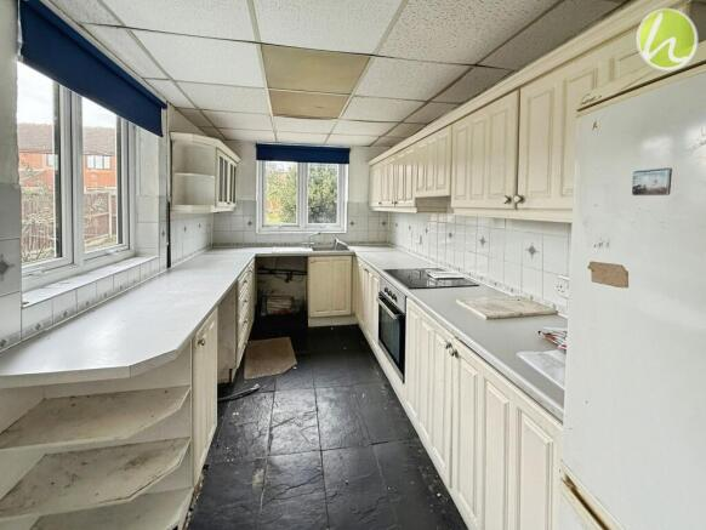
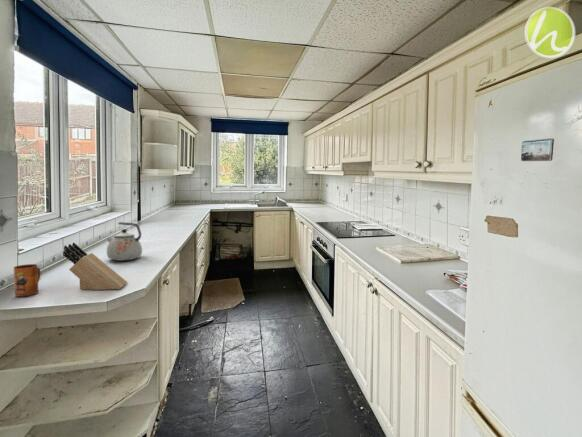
+ mug (29, 278)
+ knife block (94, 265)
+ kettle (124, 240)
